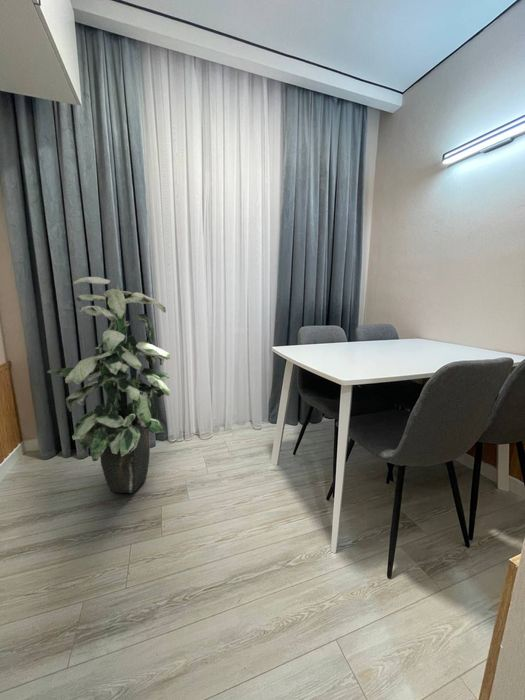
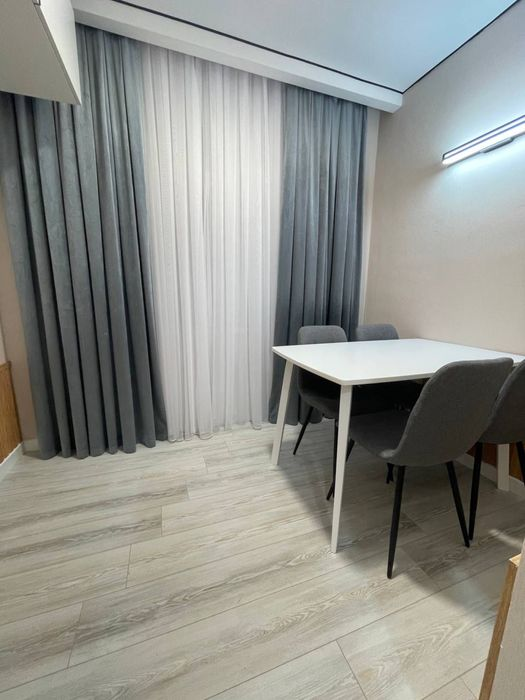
- indoor plant (117, 386)
